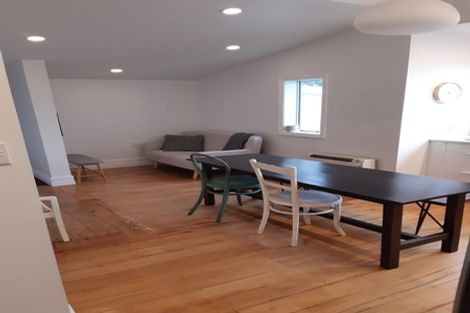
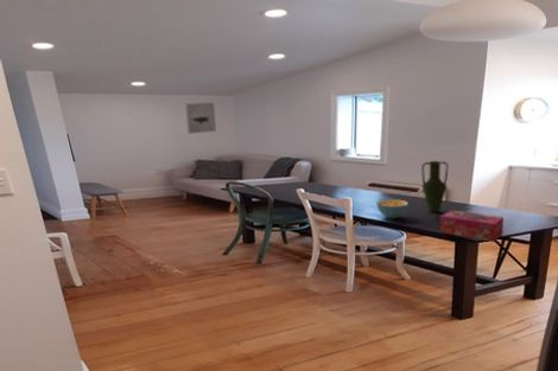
+ cereal bowl (392, 210)
+ tissue box (470, 225)
+ vase (433, 186)
+ wall art (201, 117)
